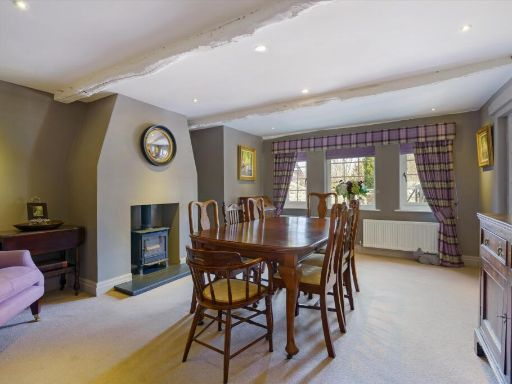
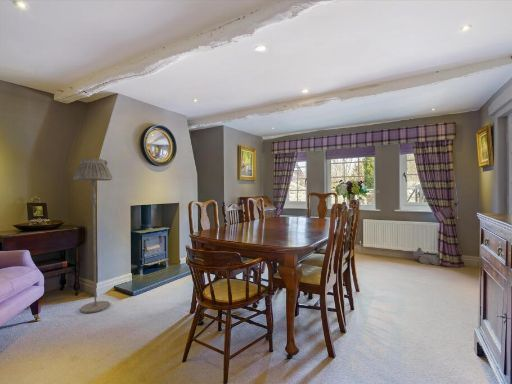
+ floor lamp (94, 233)
